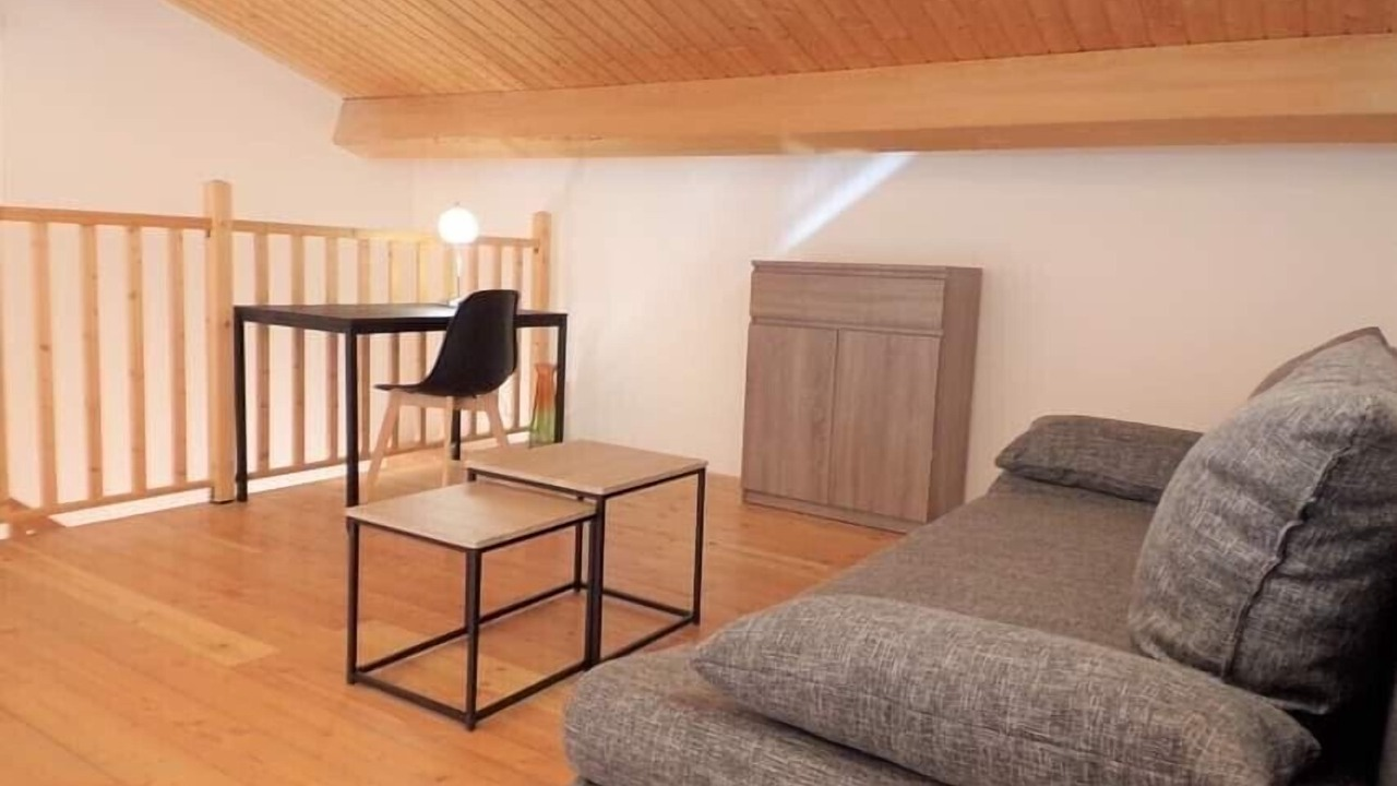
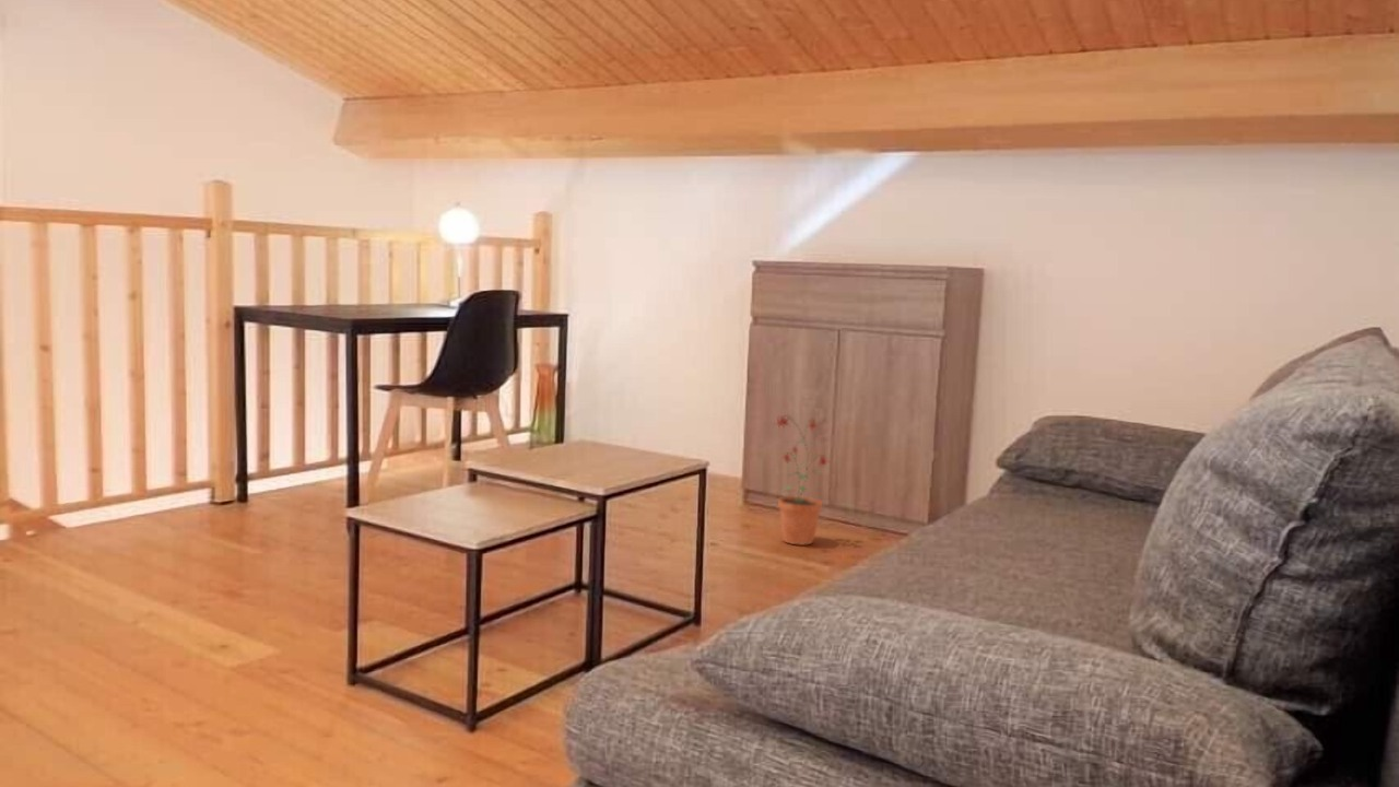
+ potted plant (801, 479)
